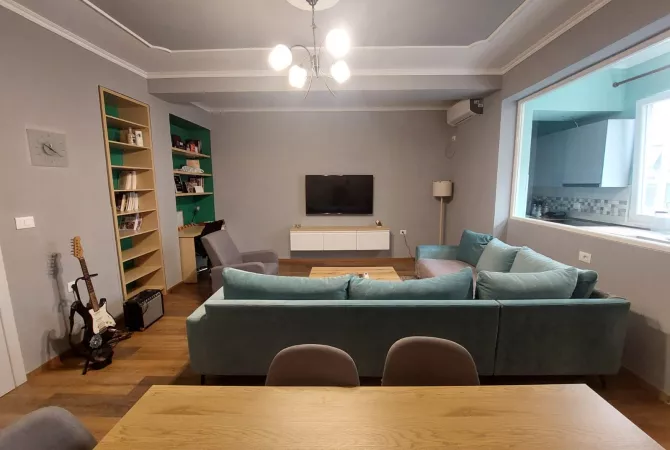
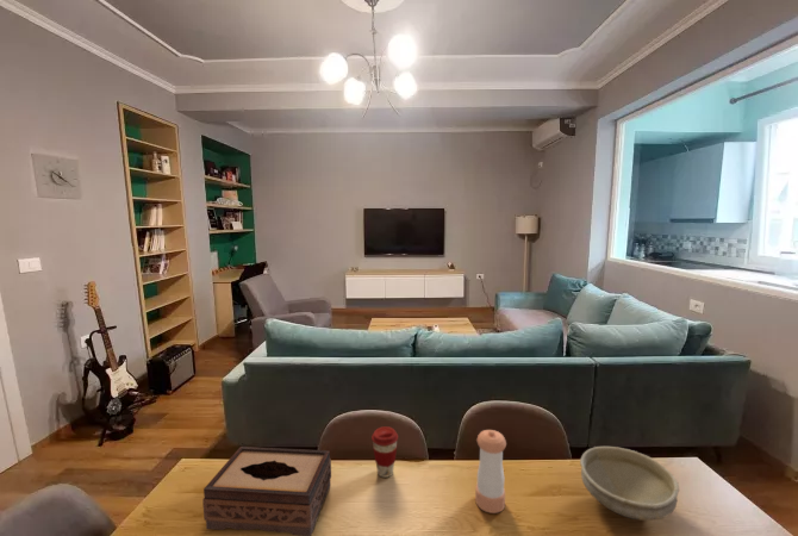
+ coffee cup (385, 451)
+ bowl (625, 487)
+ tissue box (272, 486)
+ pepper shaker (491, 467)
